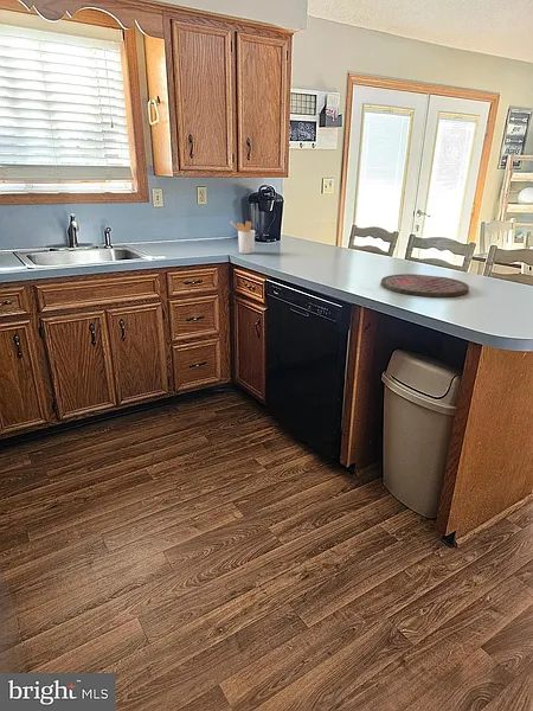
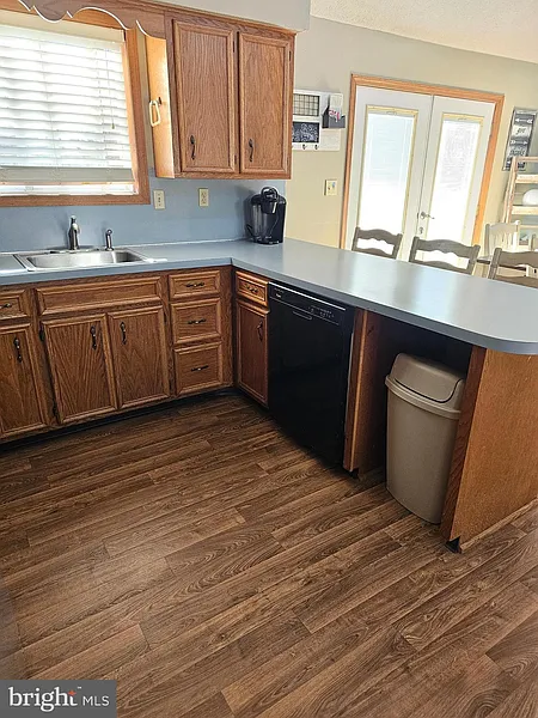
- cutting board (423, 284)
- utensil holder (242, 236)
